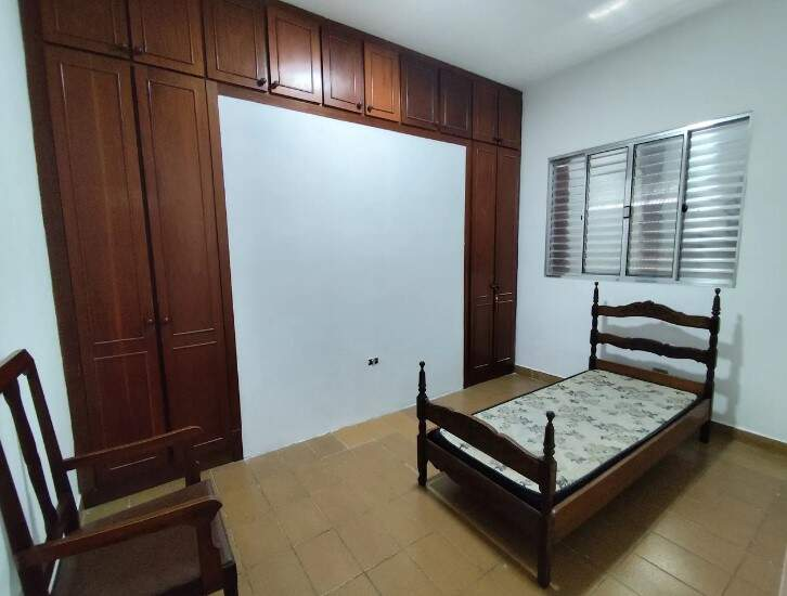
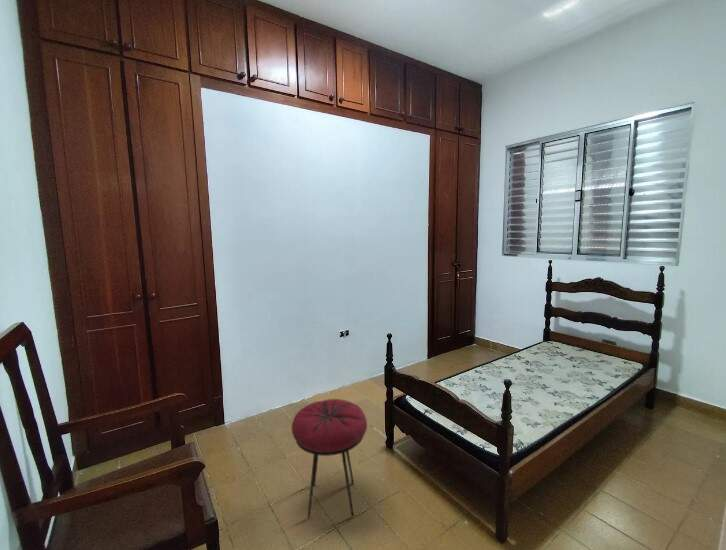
+ stool (329, 455)
